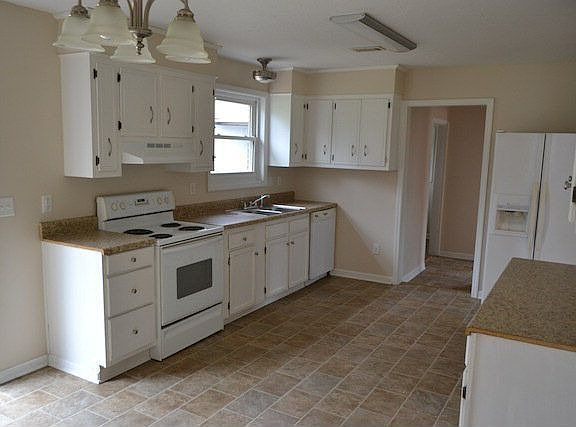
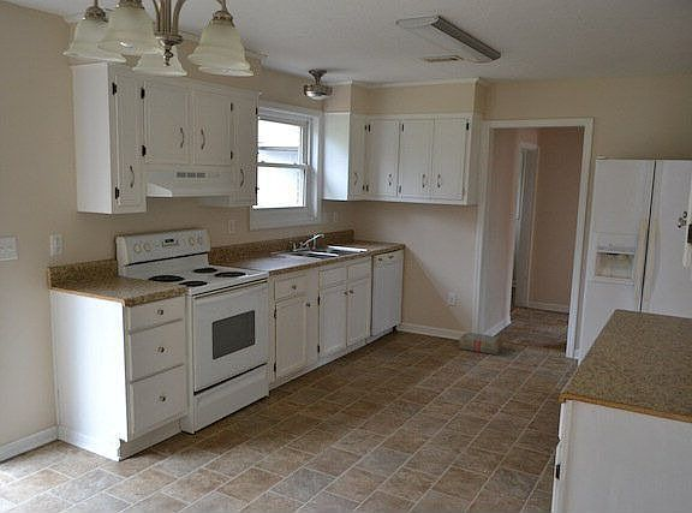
+ carton (481, 342)
